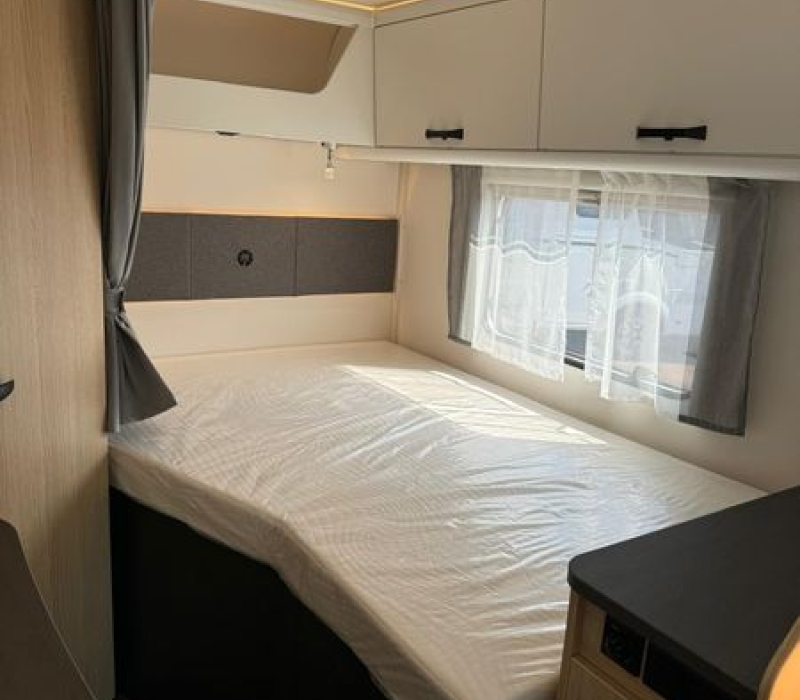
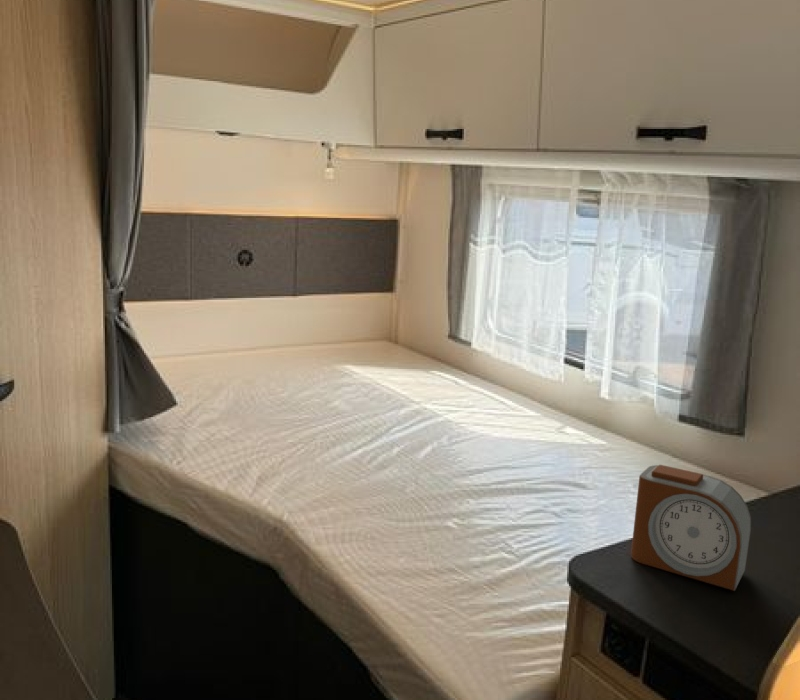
+ alarm clock (691, 521)
